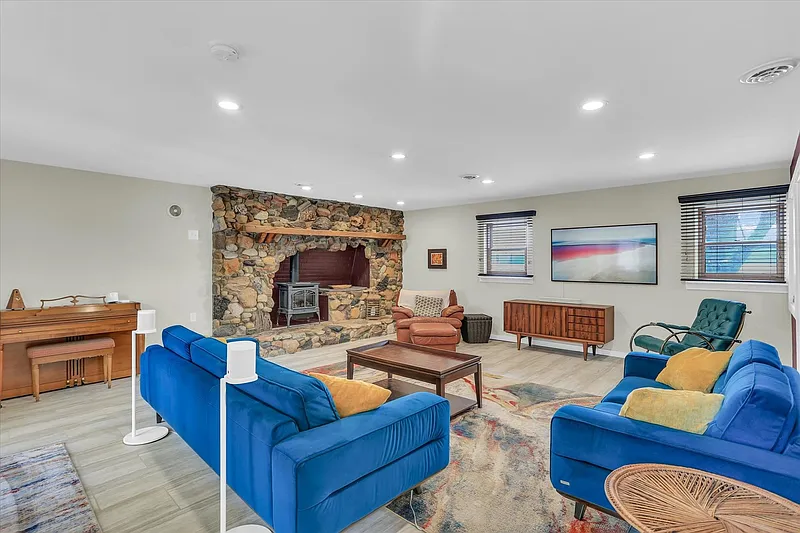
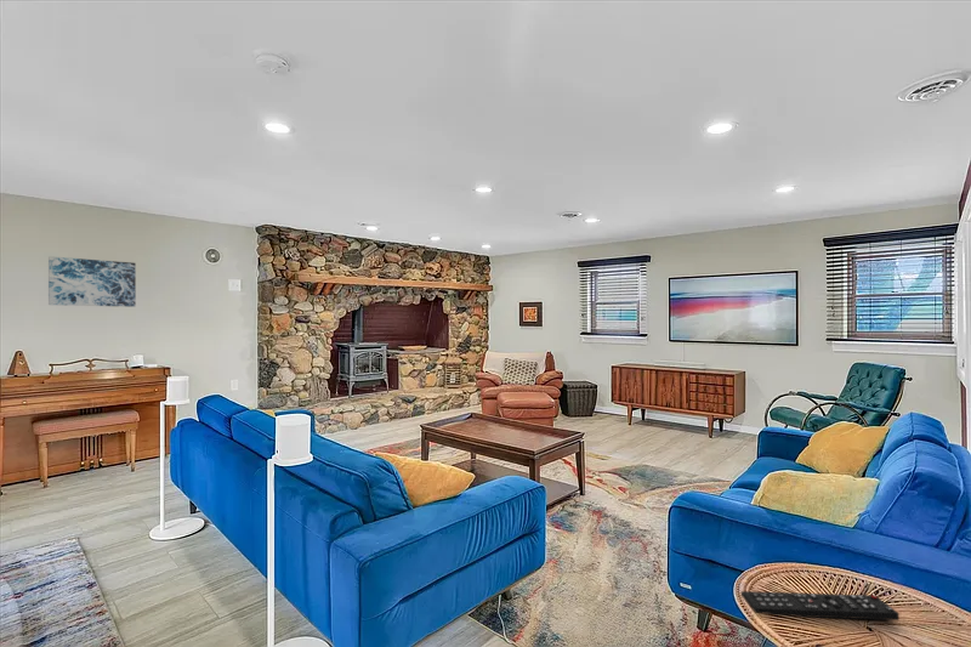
+ remote control (817, 603)
+ wall art (93, 283)
